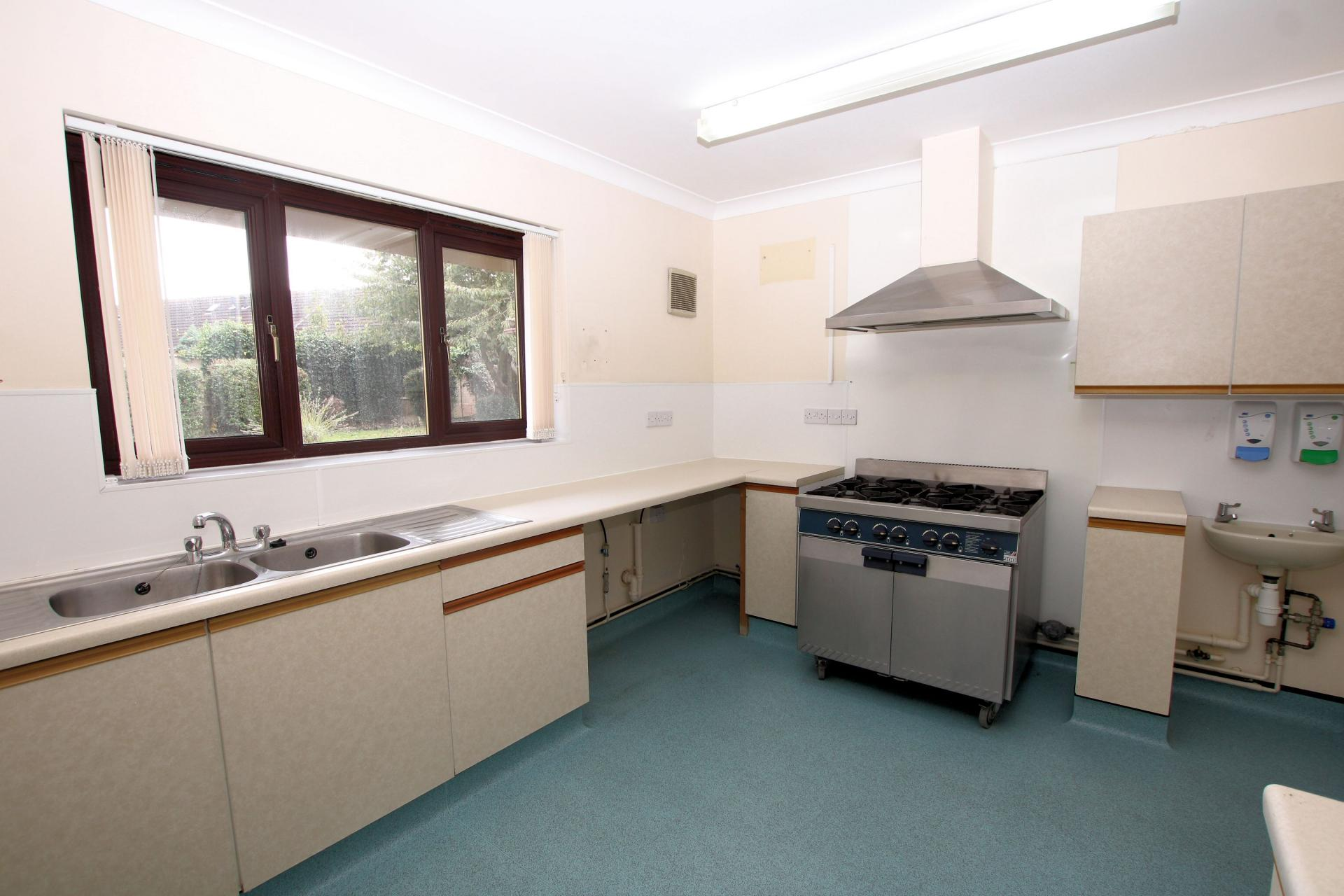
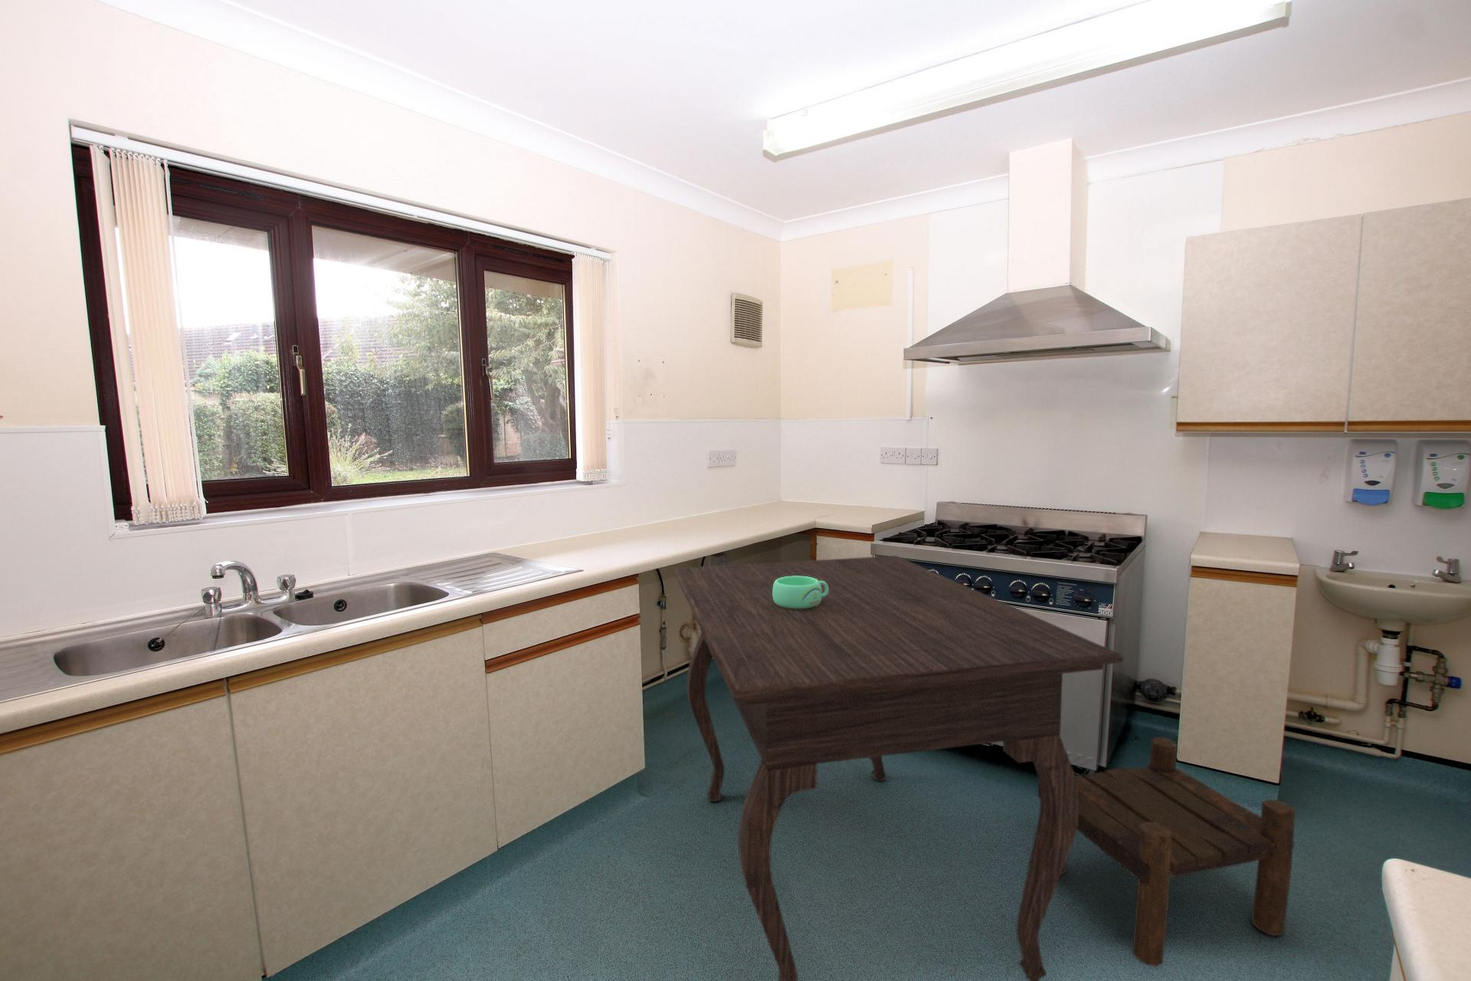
+ stool (1158, 838)
+ mug (801, 591)
+ dining table (842, 739)
